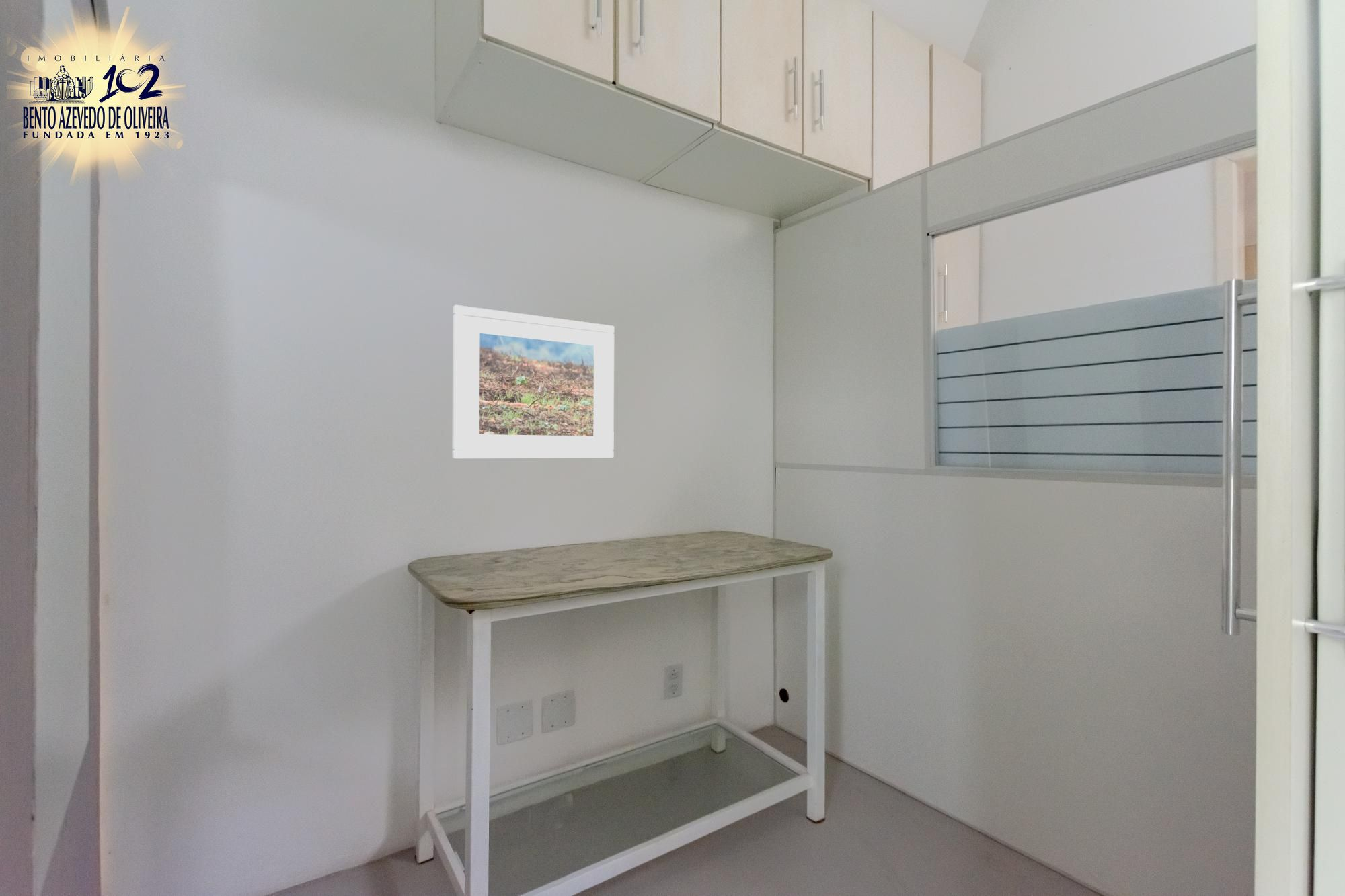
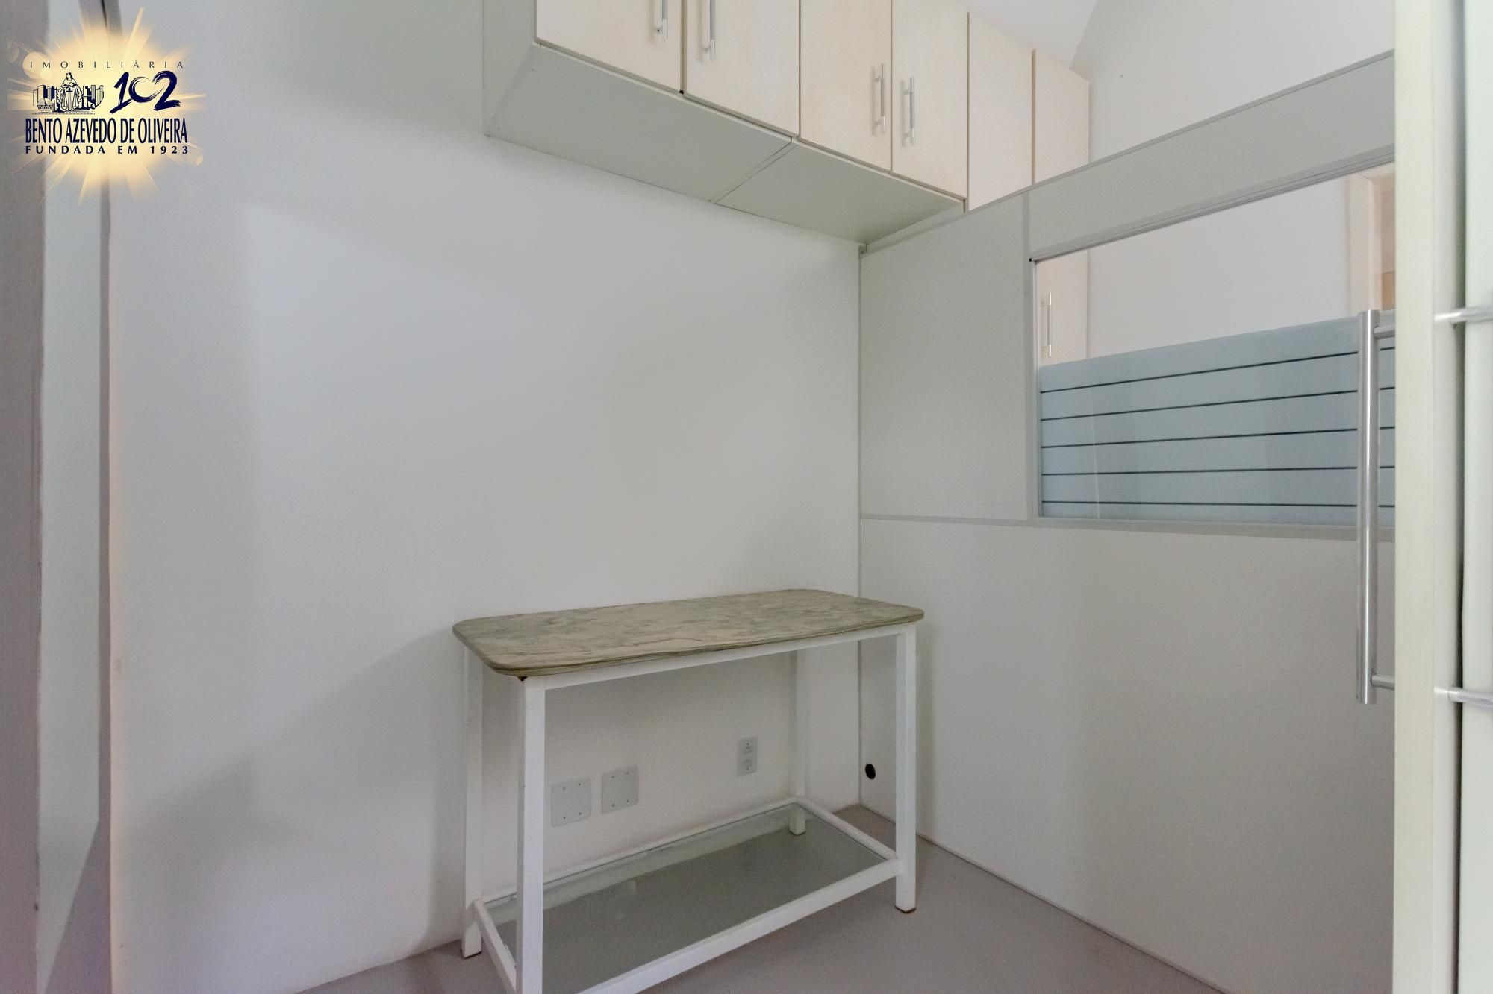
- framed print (539, 387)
